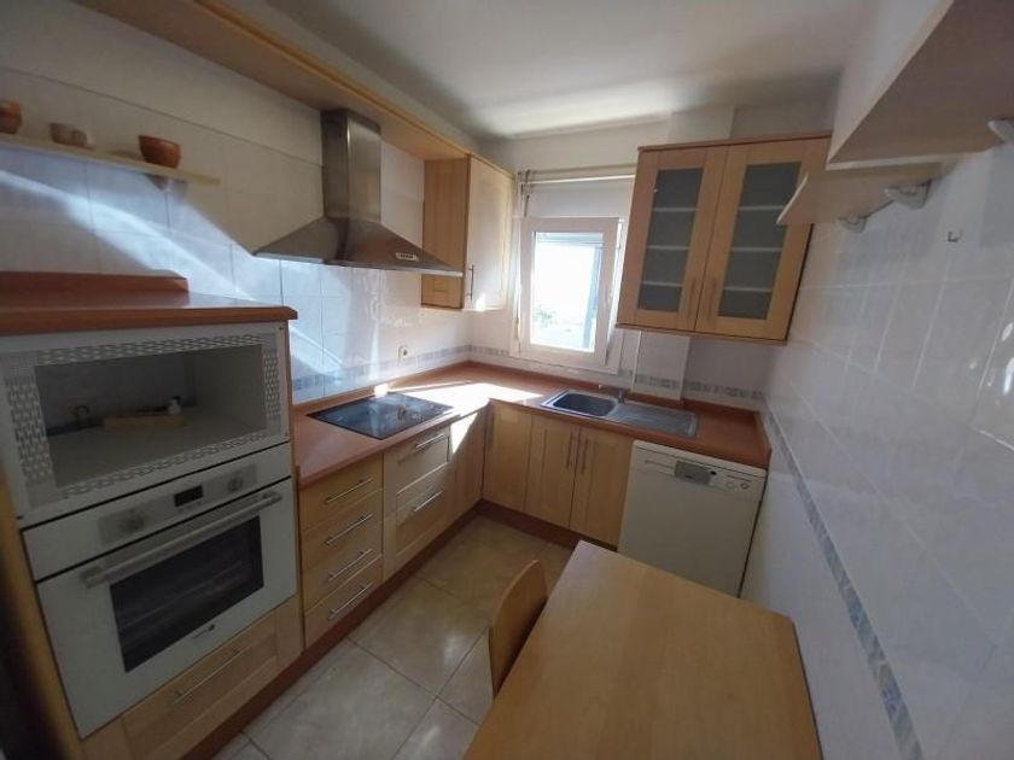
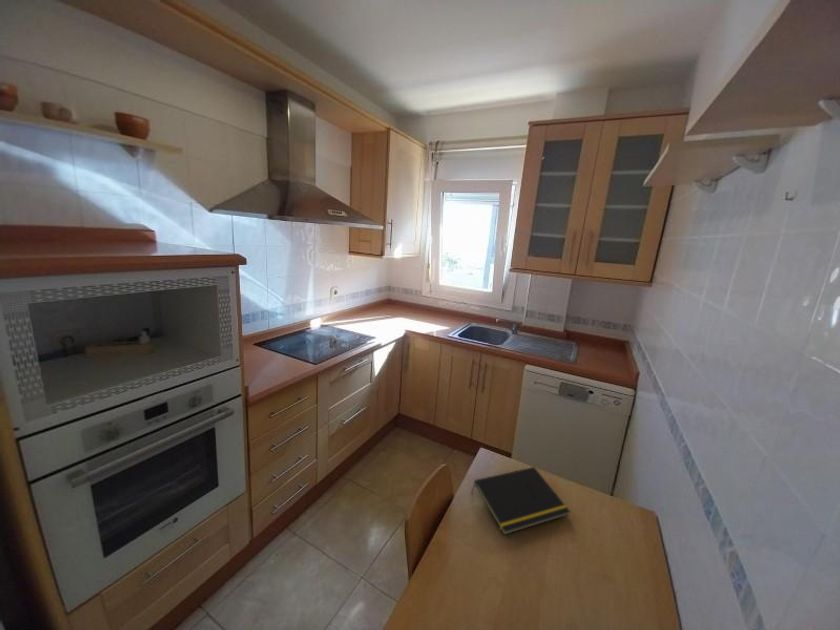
+ notepad (520, 497)
